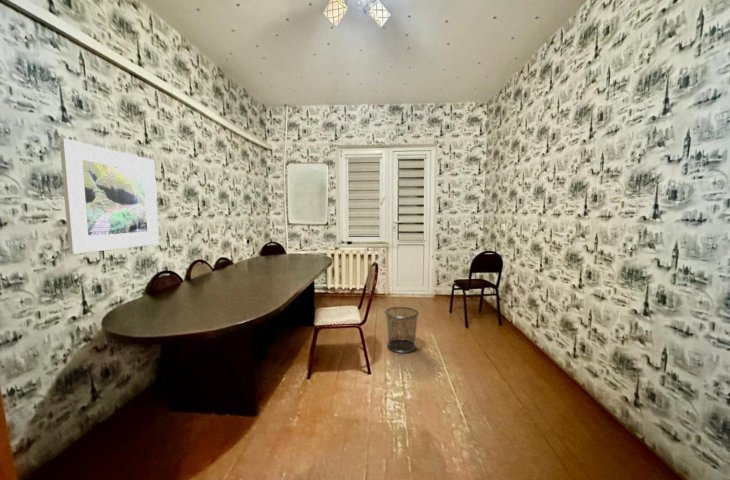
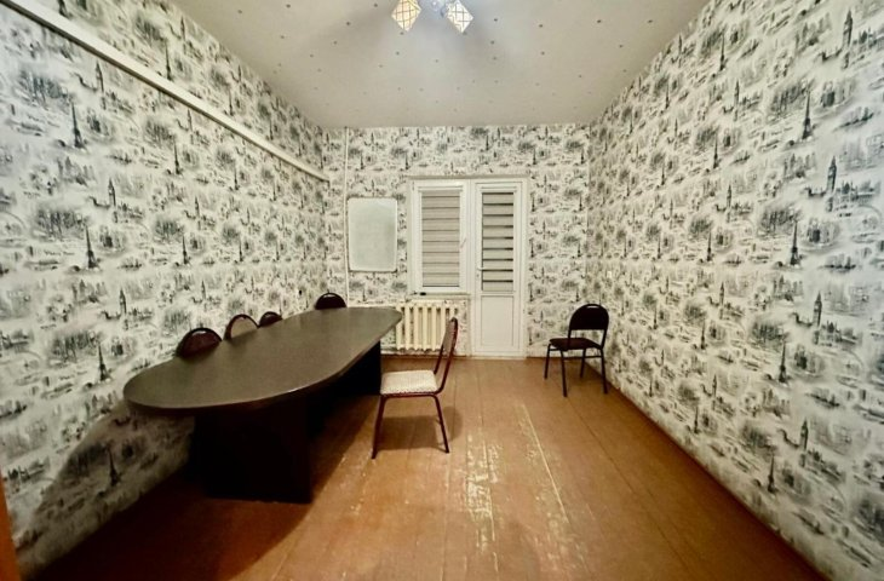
- waste bin (401, 329)
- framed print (117, 200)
